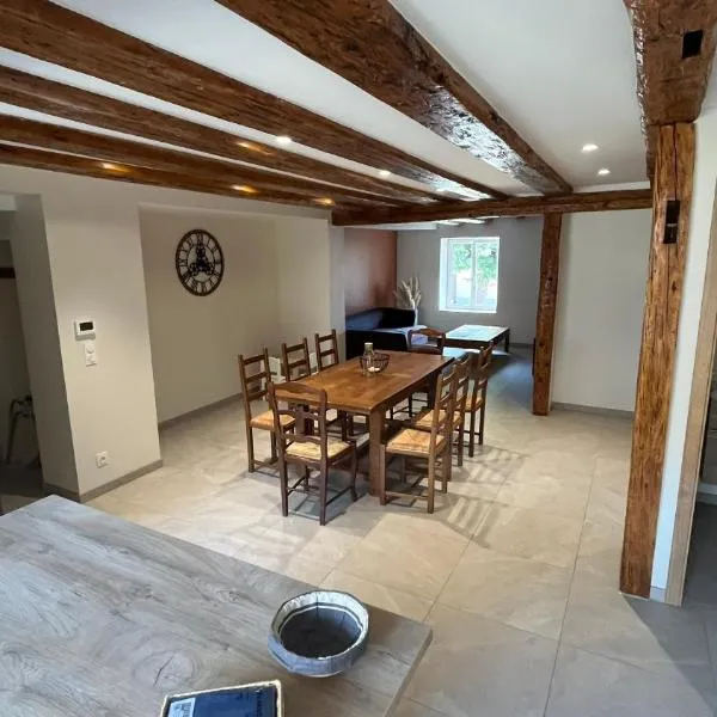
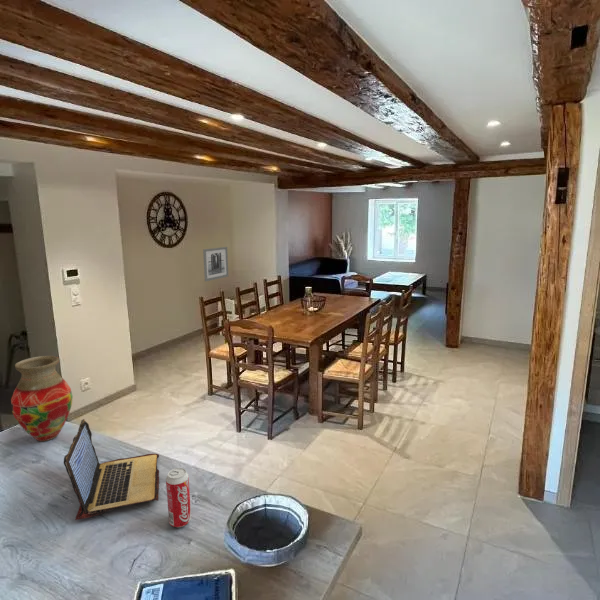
+ beverage can (178, 497)
+ wall art (216, 263)
+ vase (42, 399)
+ laptop (119, 459)
